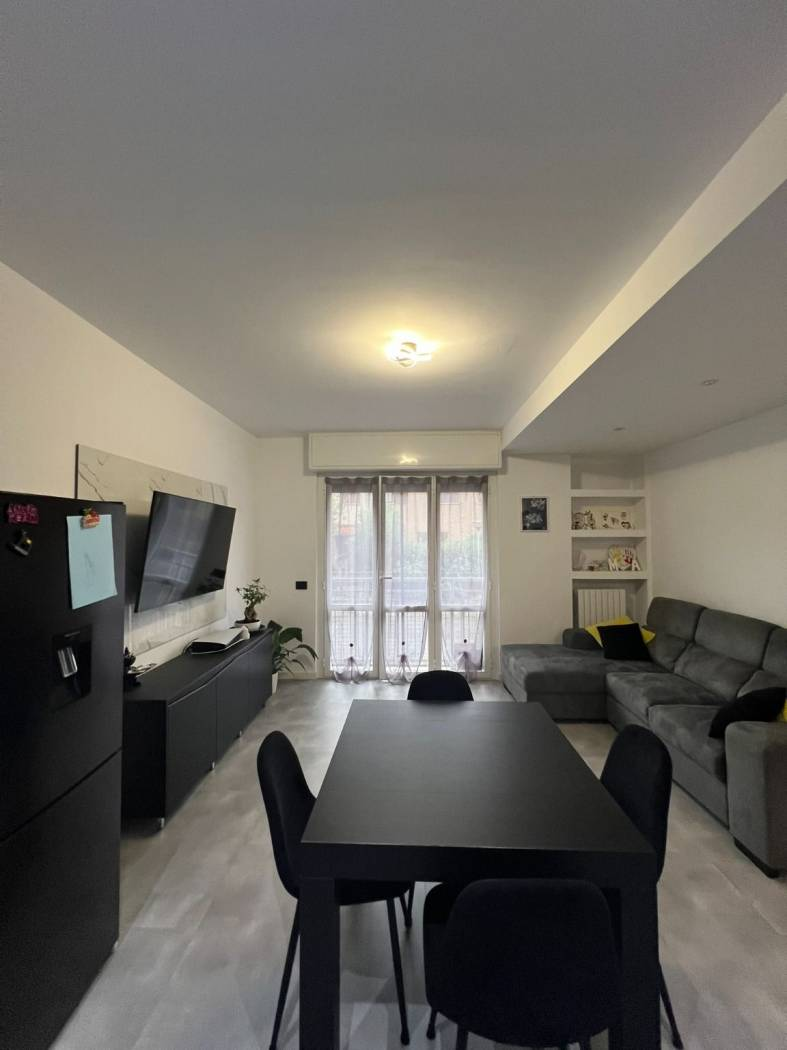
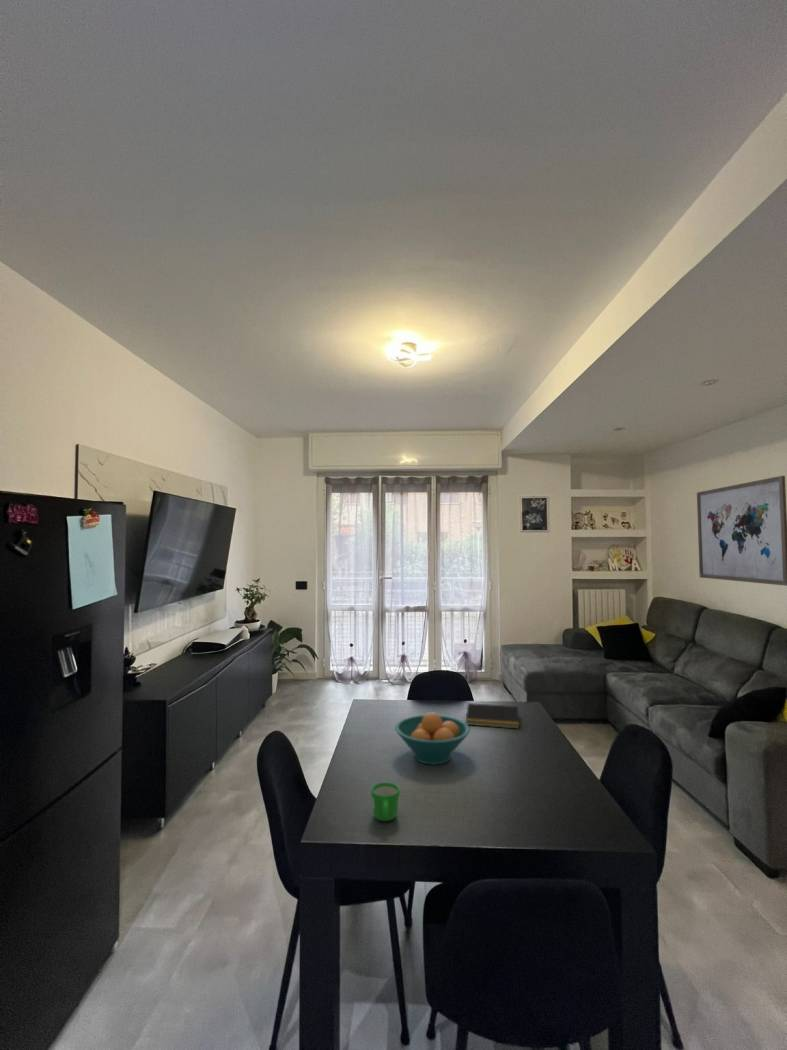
+ fruit bowl (432, 735)
+ wall art (736, 532)
+ notepad (492, 715)
+ mug (385, 805)
